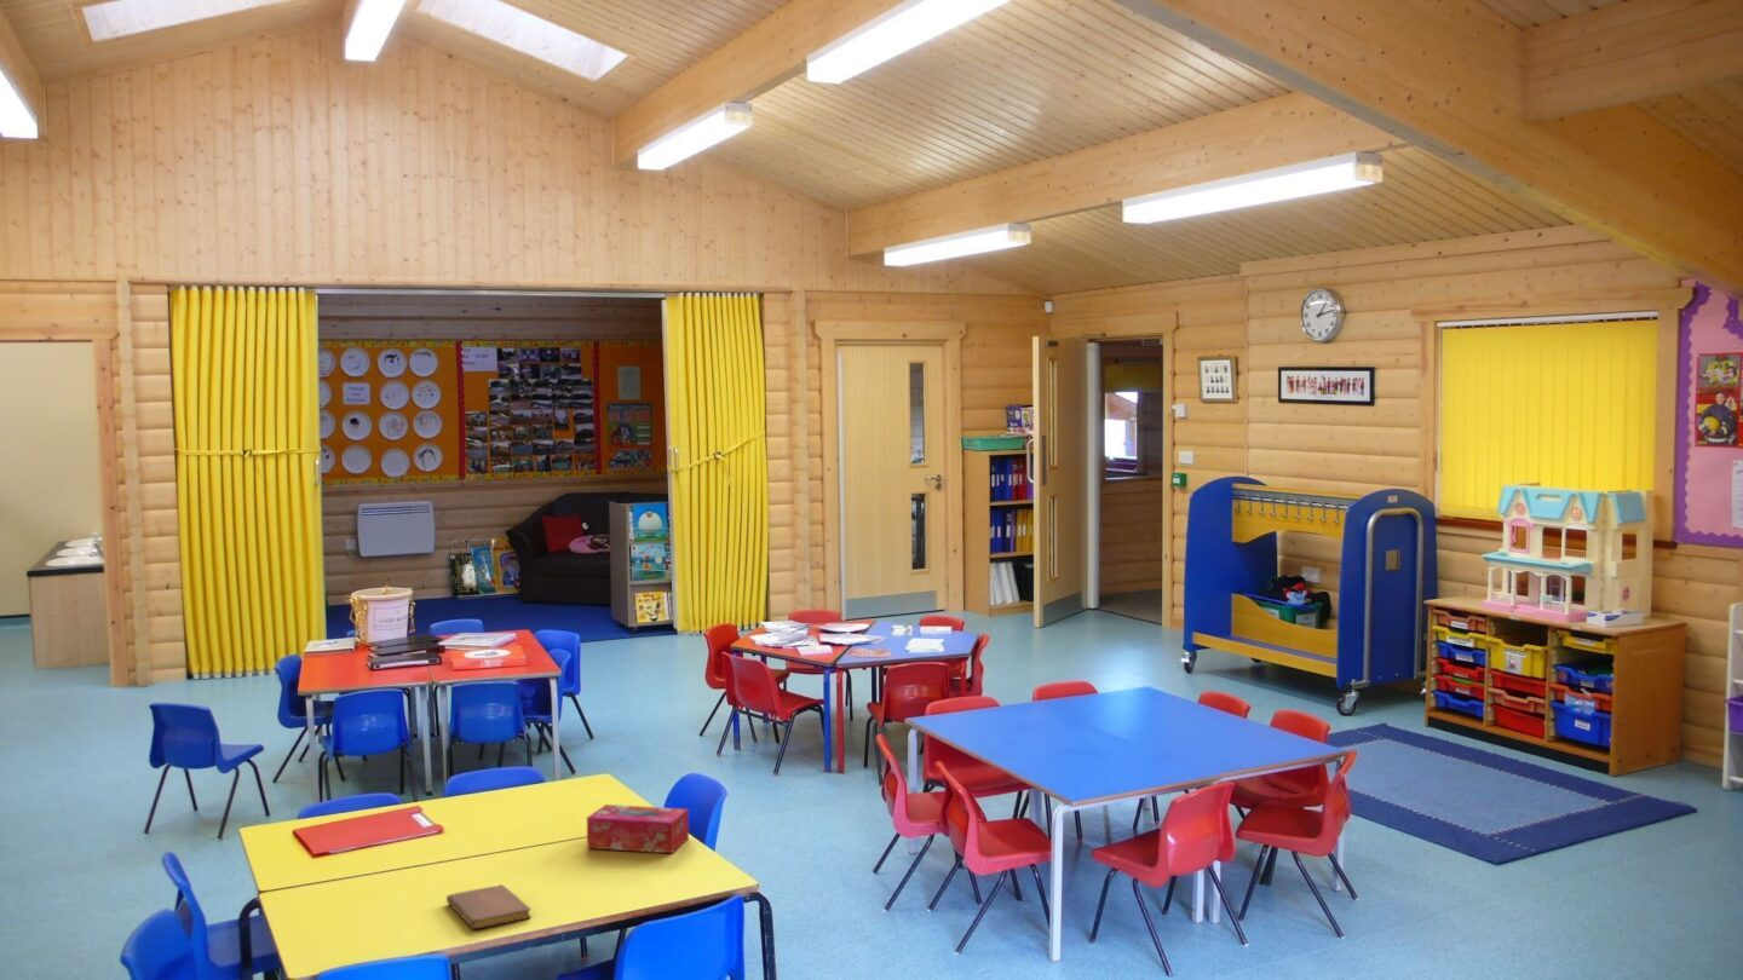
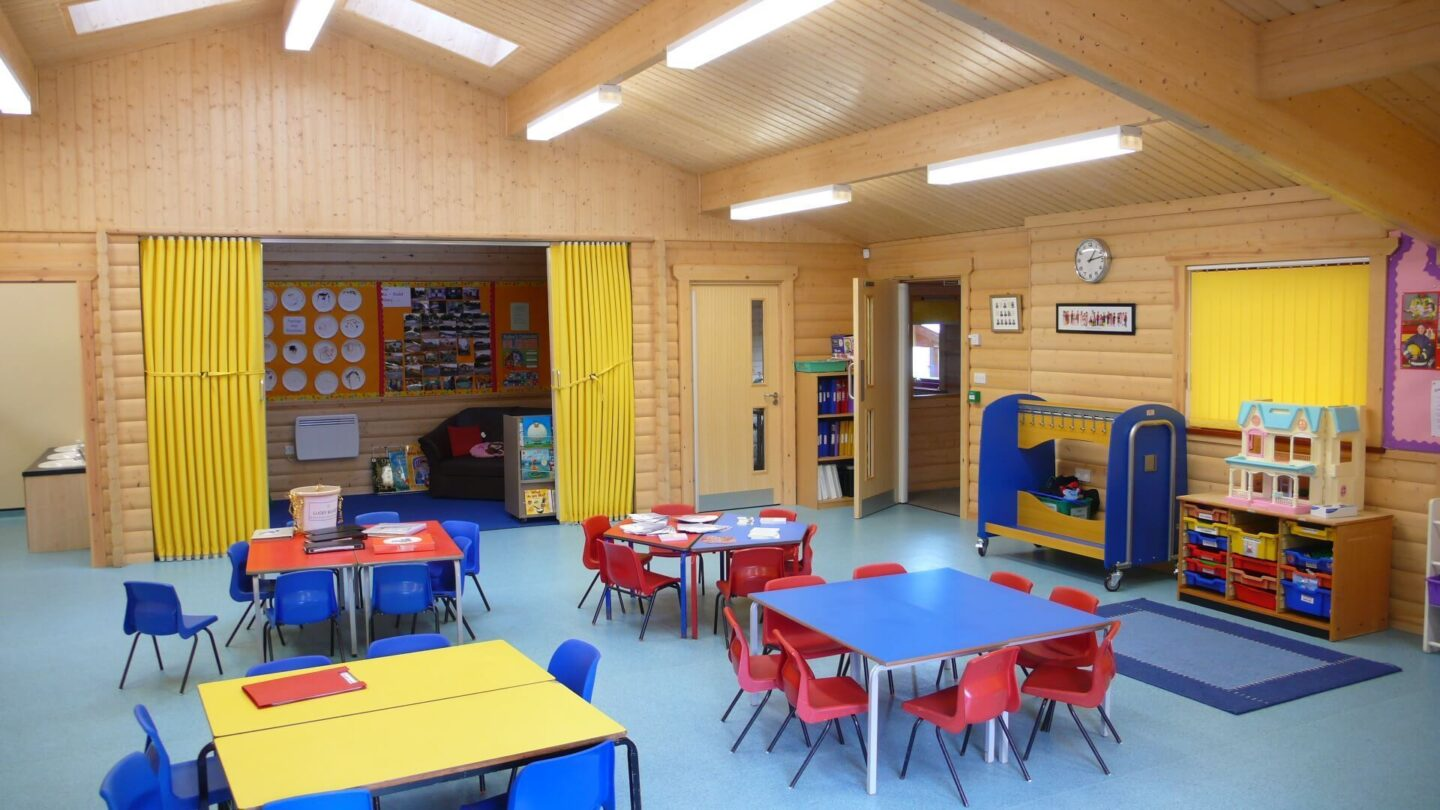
- notebook (488, 905)
- tissue box (638, 828)
